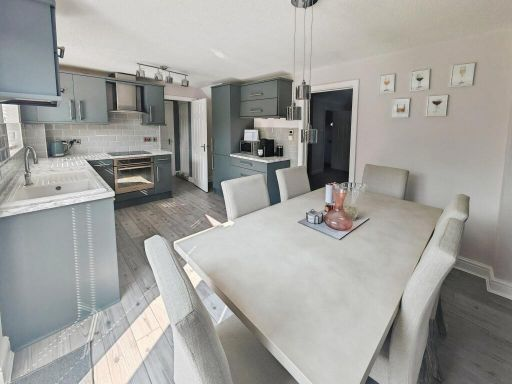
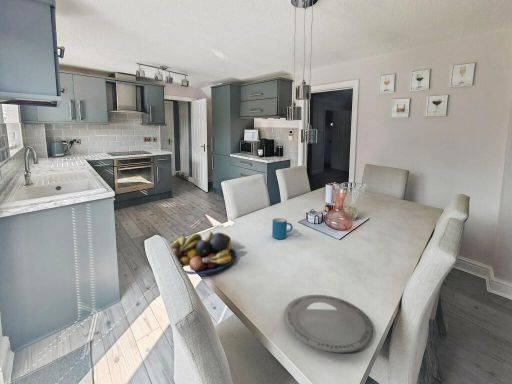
+ plate (326, 320)
+ fruit bowl (200, 245)
+ mug (282, 228)
